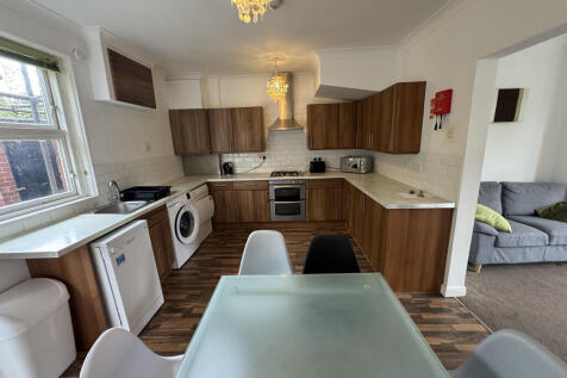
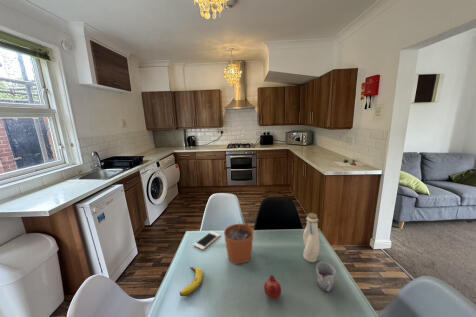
+ banana (194, 278)
+ water bottle (311, 237)
+ plant pot (238, 237)
+ cell phone (207, 239)
+ fruit (272, 287)
+ cup (326, 280)
